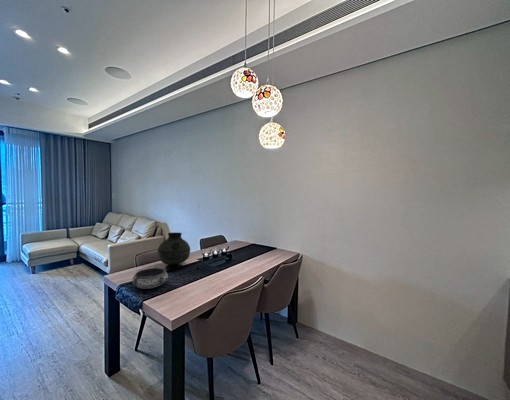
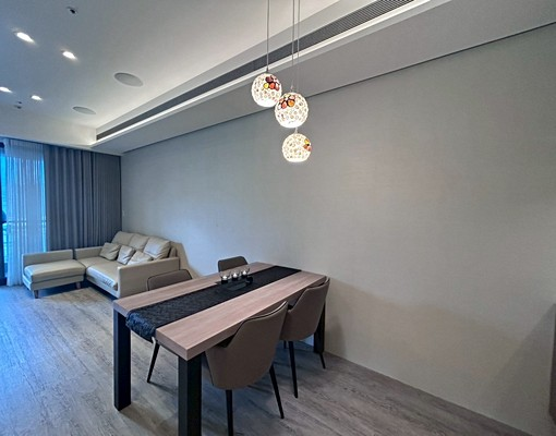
- vase (174, 250)
- bowl (150, 279)
